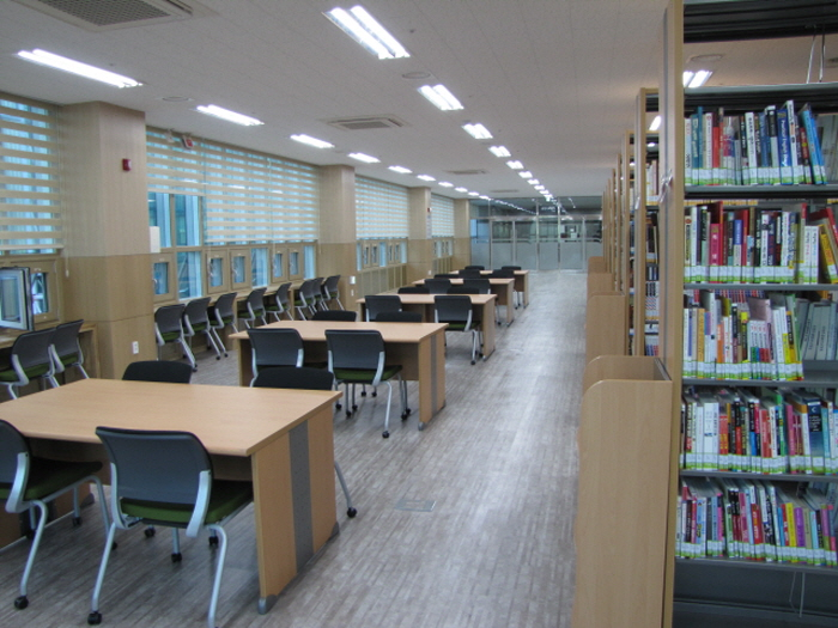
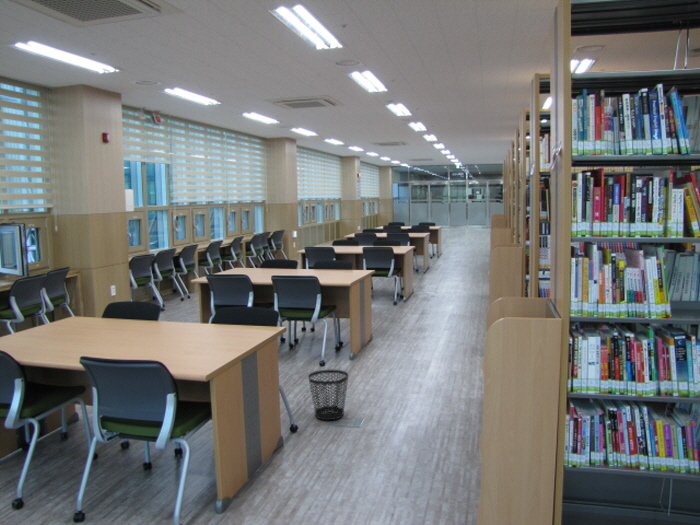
+ wastebasket (328, 395)
